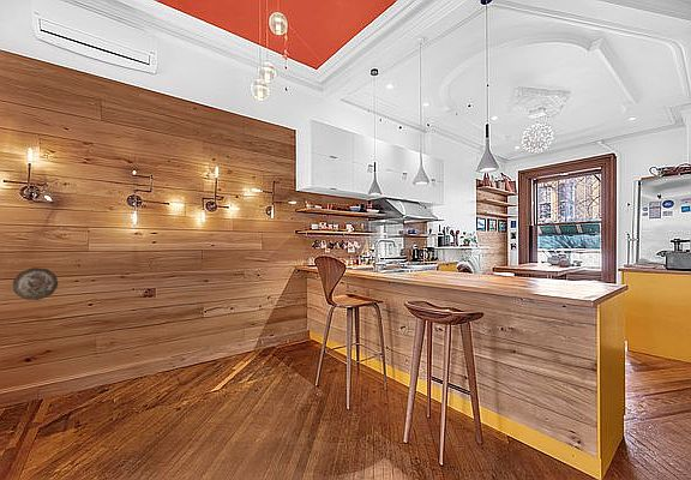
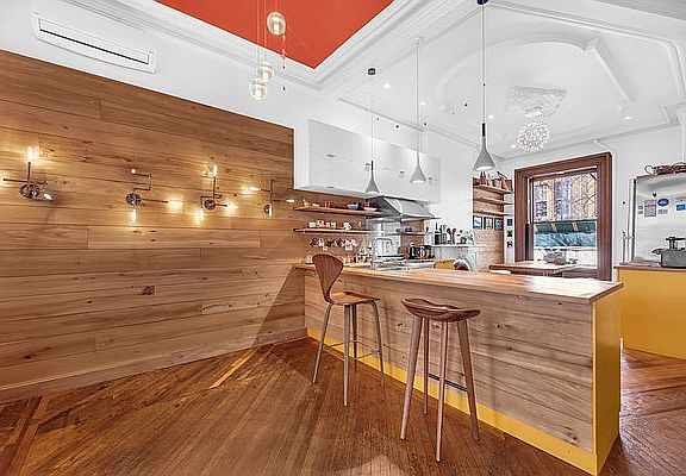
- decorative plate (36, 283)
